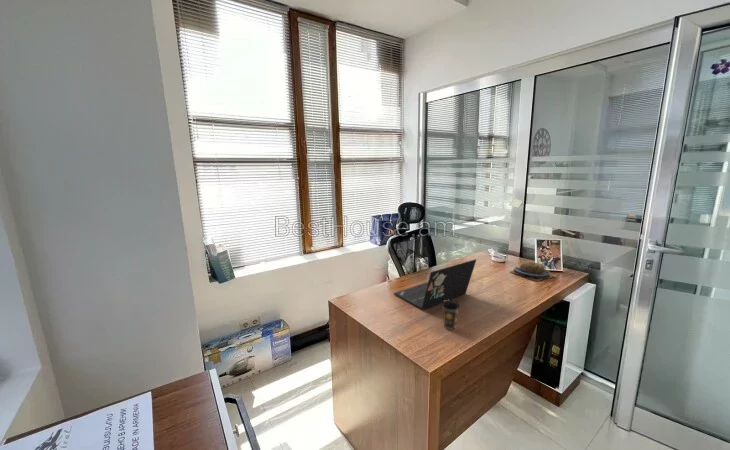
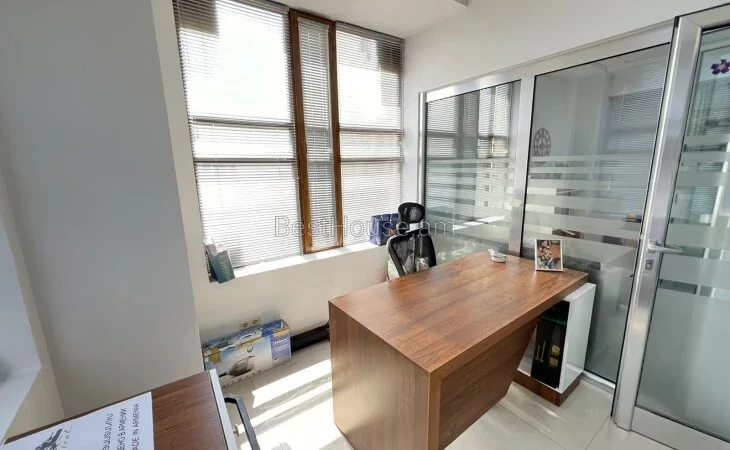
- pastry (532, 268)
- laptop (434, 277)
- coffee cup (449, 314)
